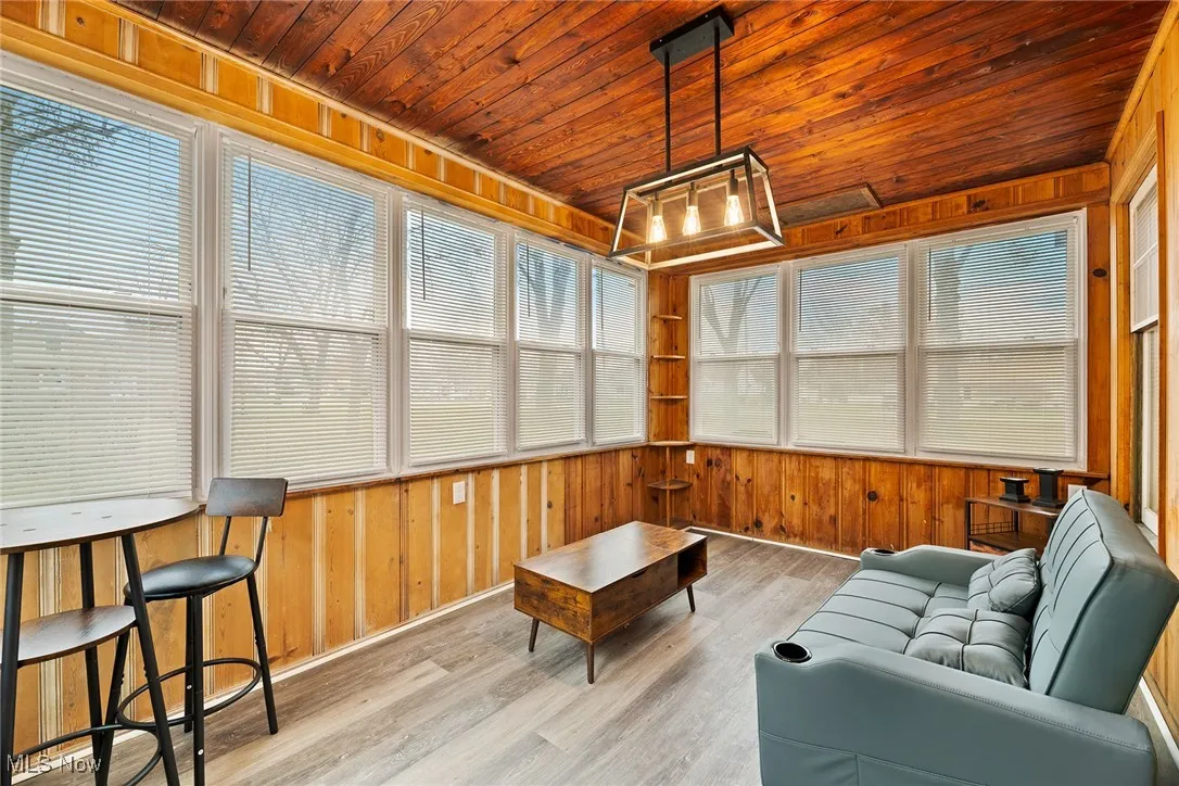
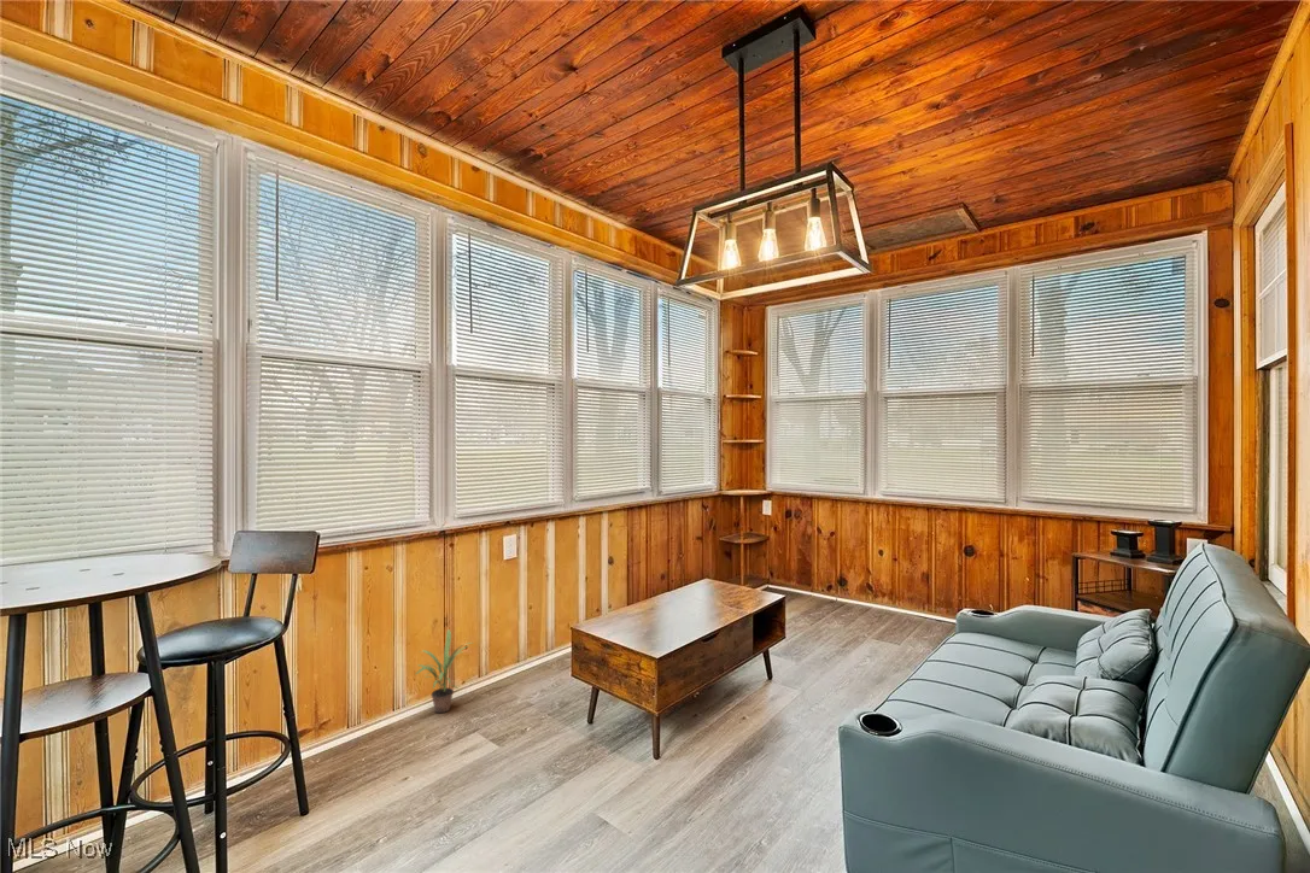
+ potted plant (446, 673)
